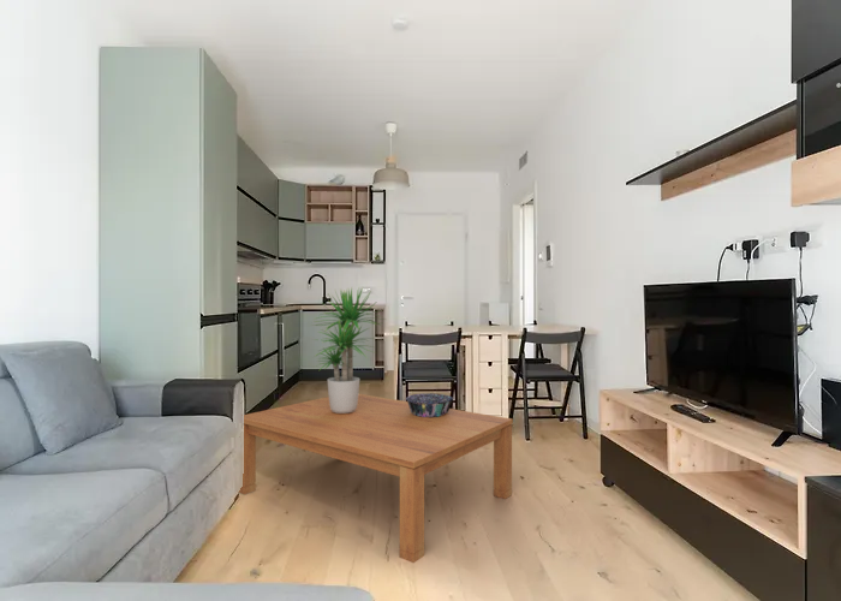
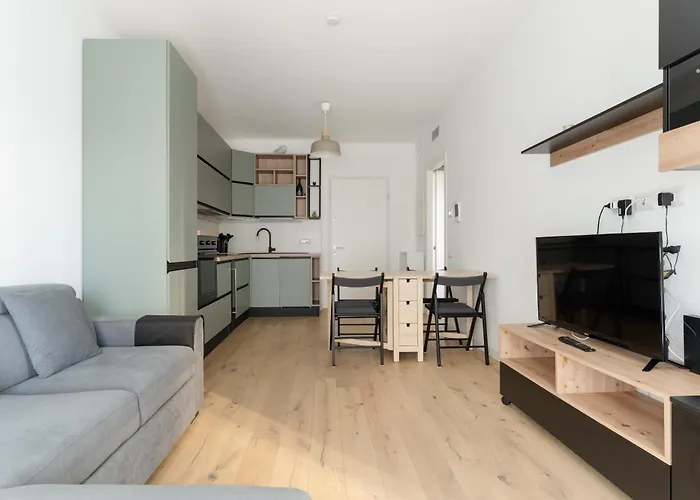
- potted plant (347, 349)
- decorative bowl (429, 405)
- coffee table (372, 456)
